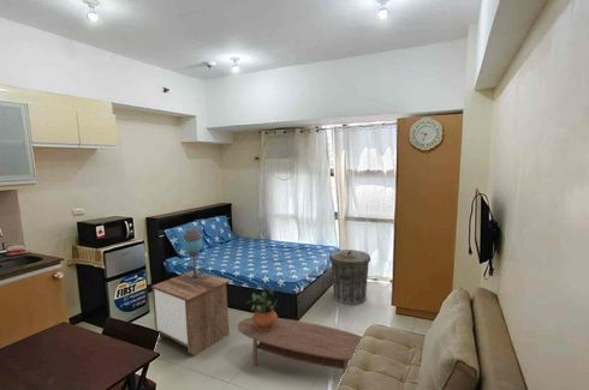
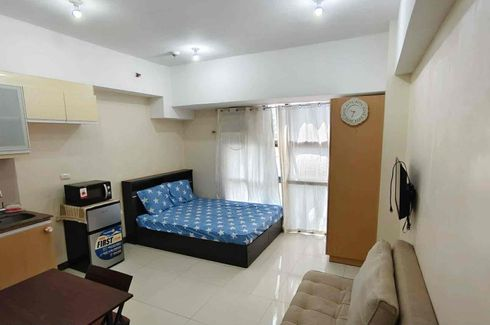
- table lamp (194, 253)
- coffee table (303, 350)
- trash can (349, 274)
- potted plant (261, 308)
- nightstand (194, 310)
